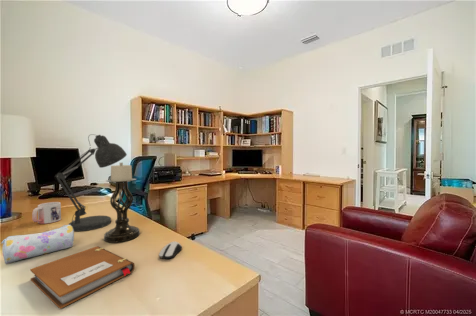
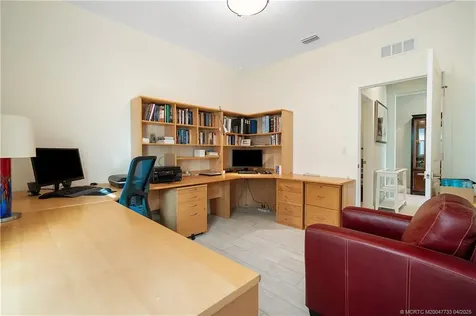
- computer mouse (171, 248)
- notebook (85, 270)
- desk lamp (100, 167)
- candle holder (121, 199)
- pencil case (41, 242)
- mug (46, 213)
